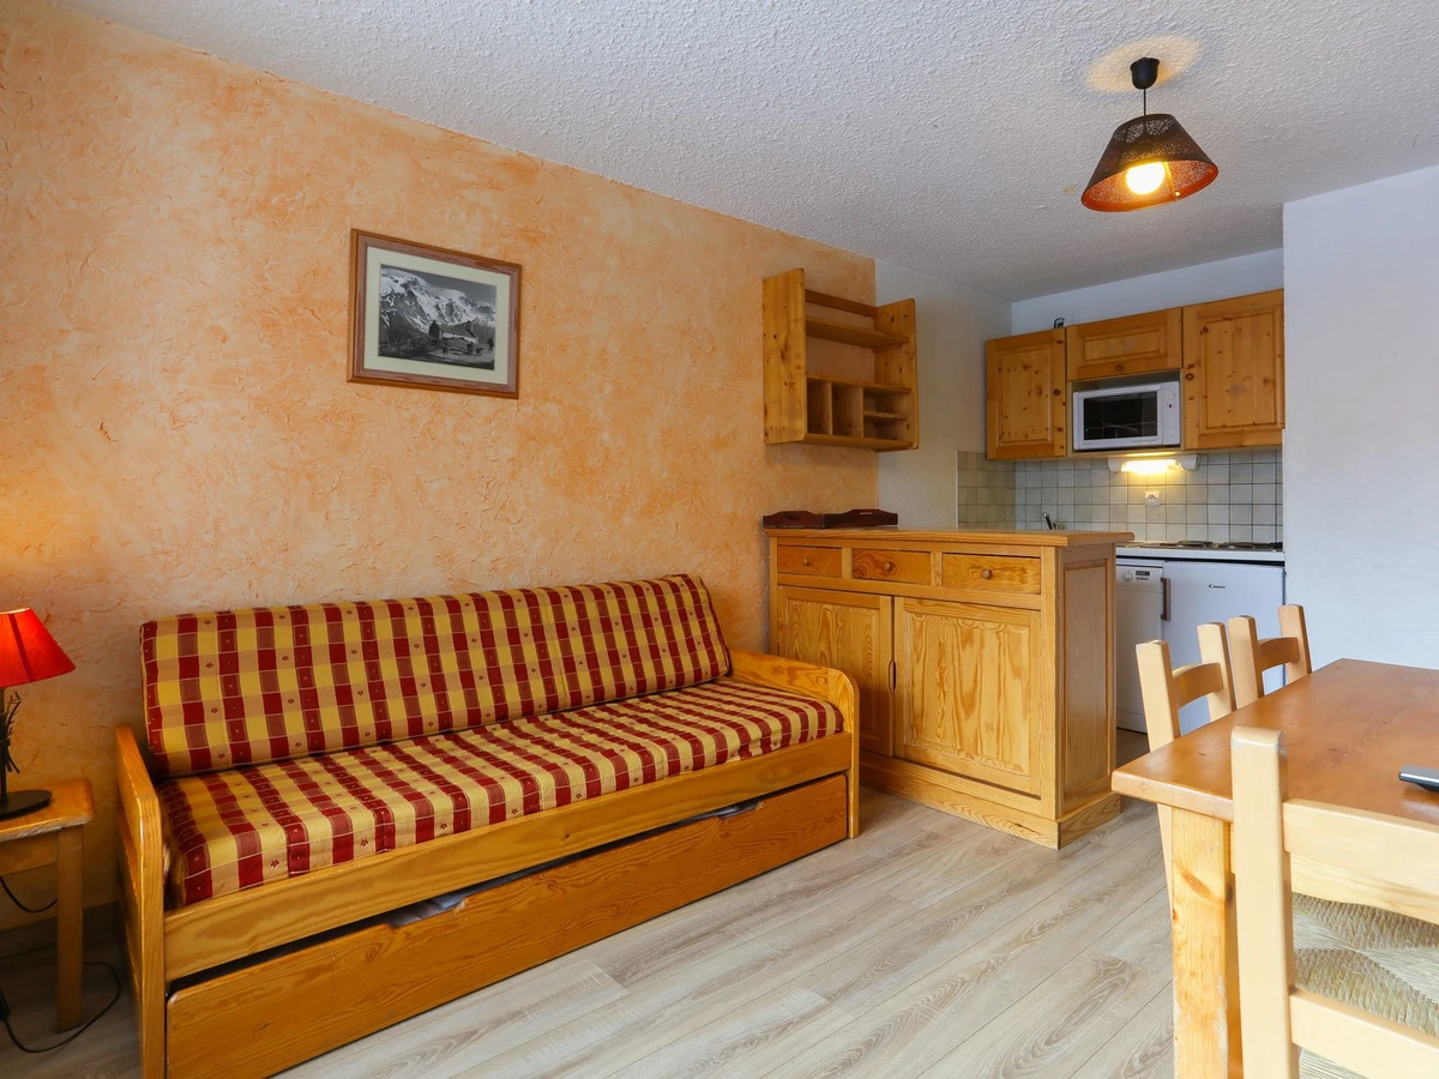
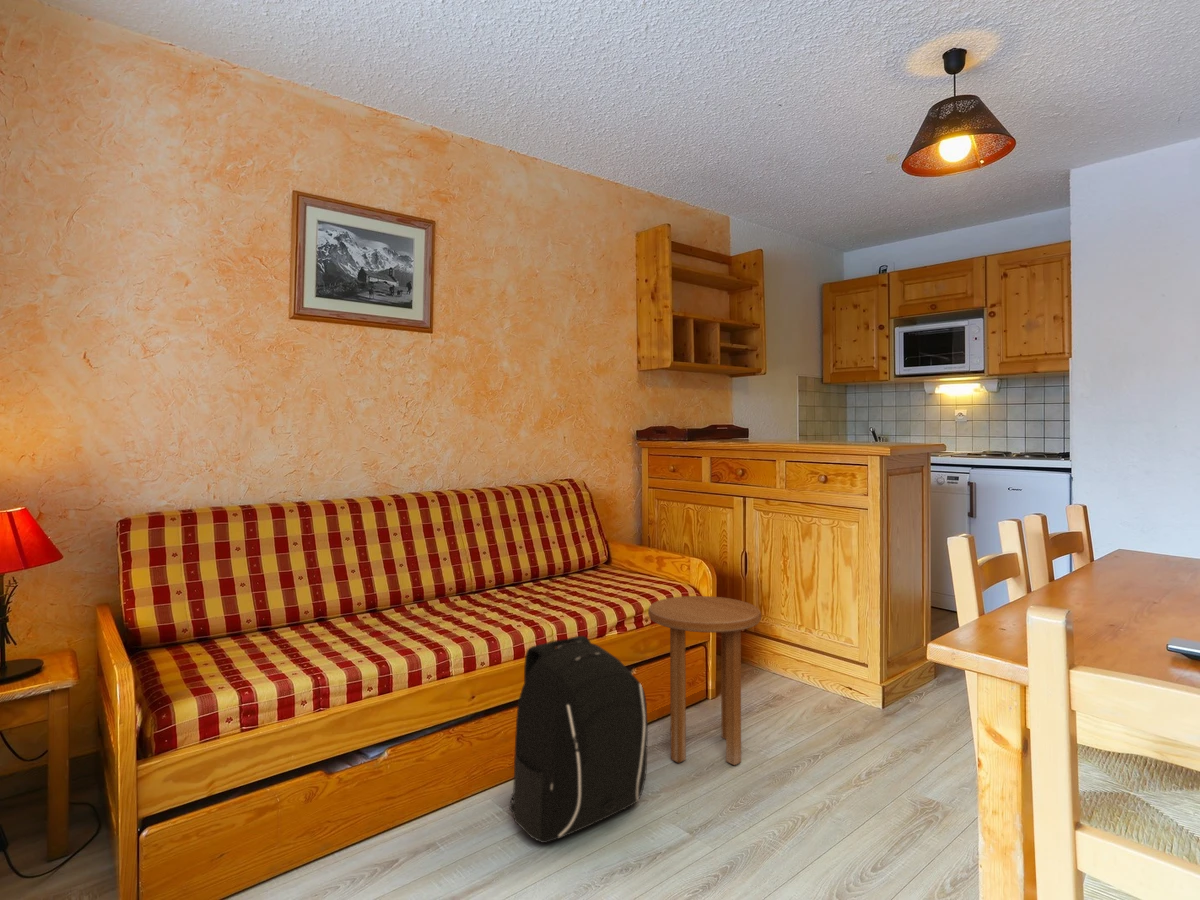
+ side table (721, 678)
+ backpack (570, 727)
